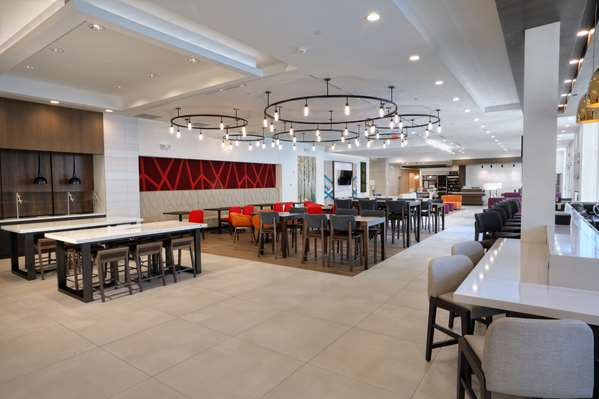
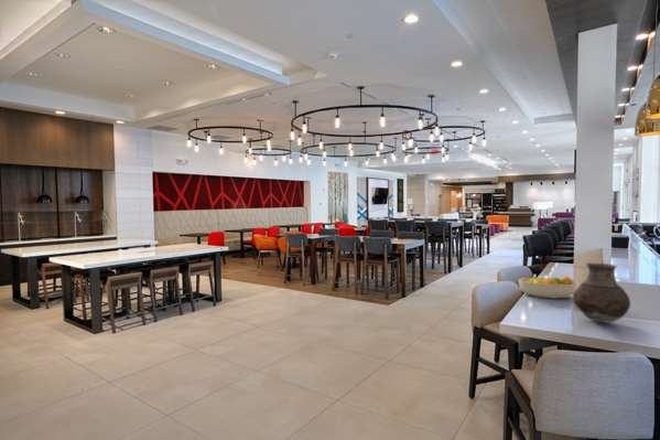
+ fruit bowl (547, 285)
+ vase (601, 292)
